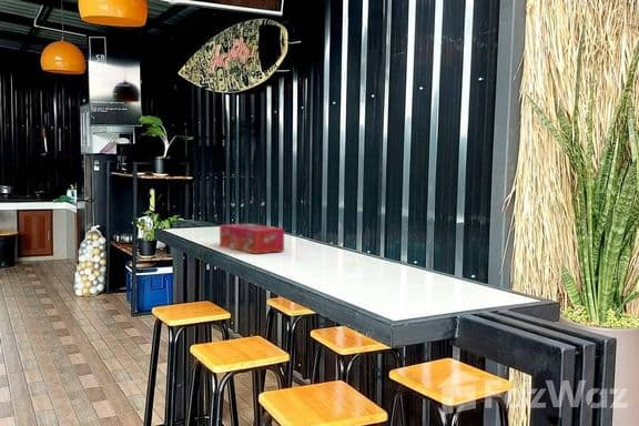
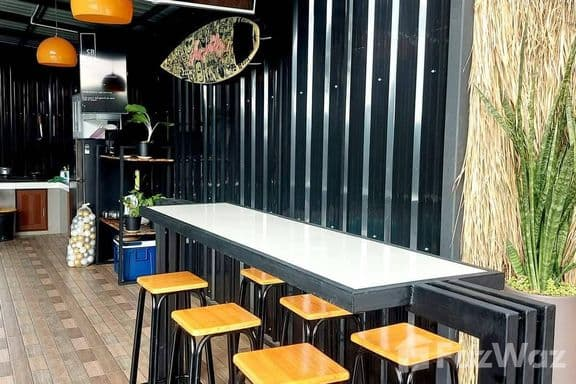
- tissue box (251, 237)
